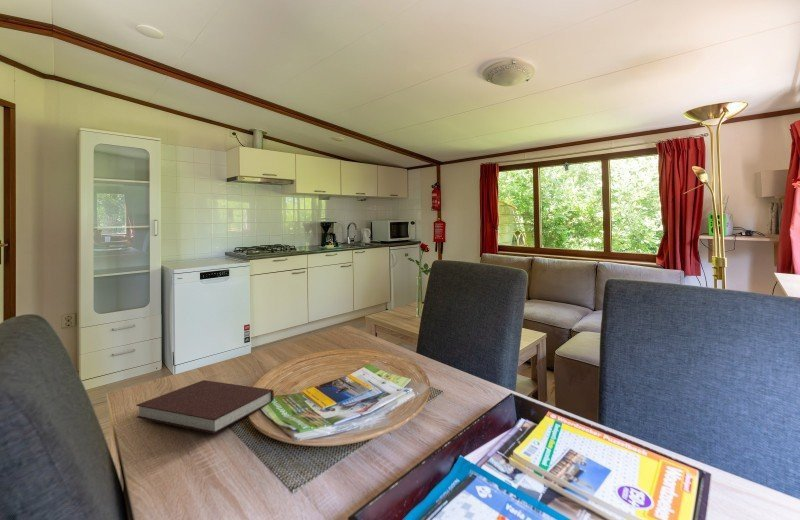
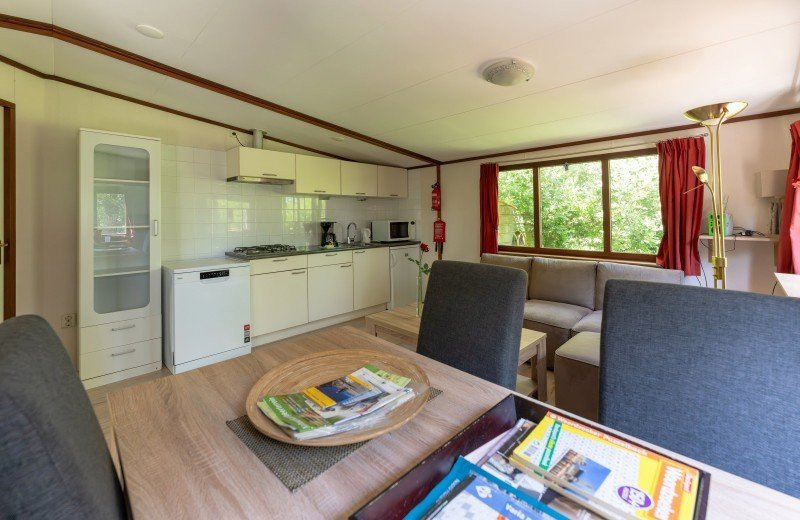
- notebook (208, 402)
